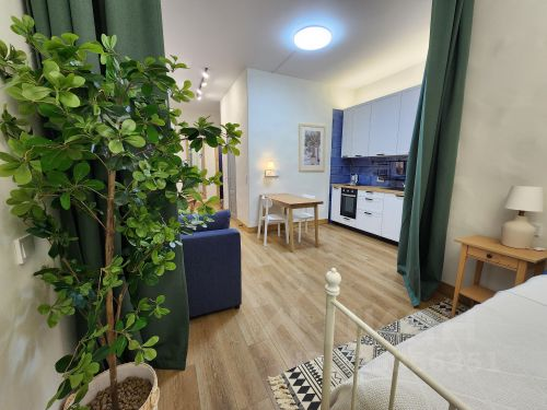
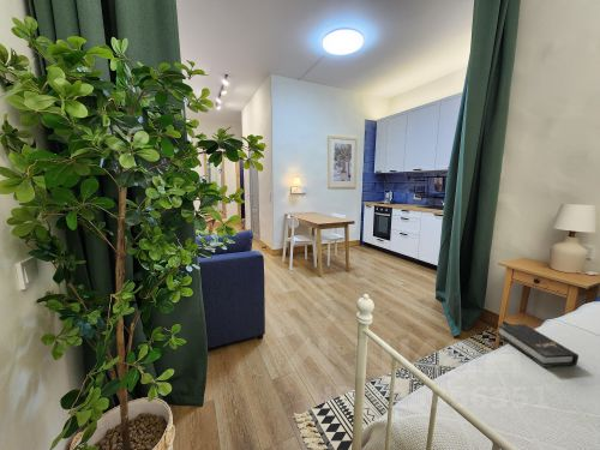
+ hardback book (534, 342)
